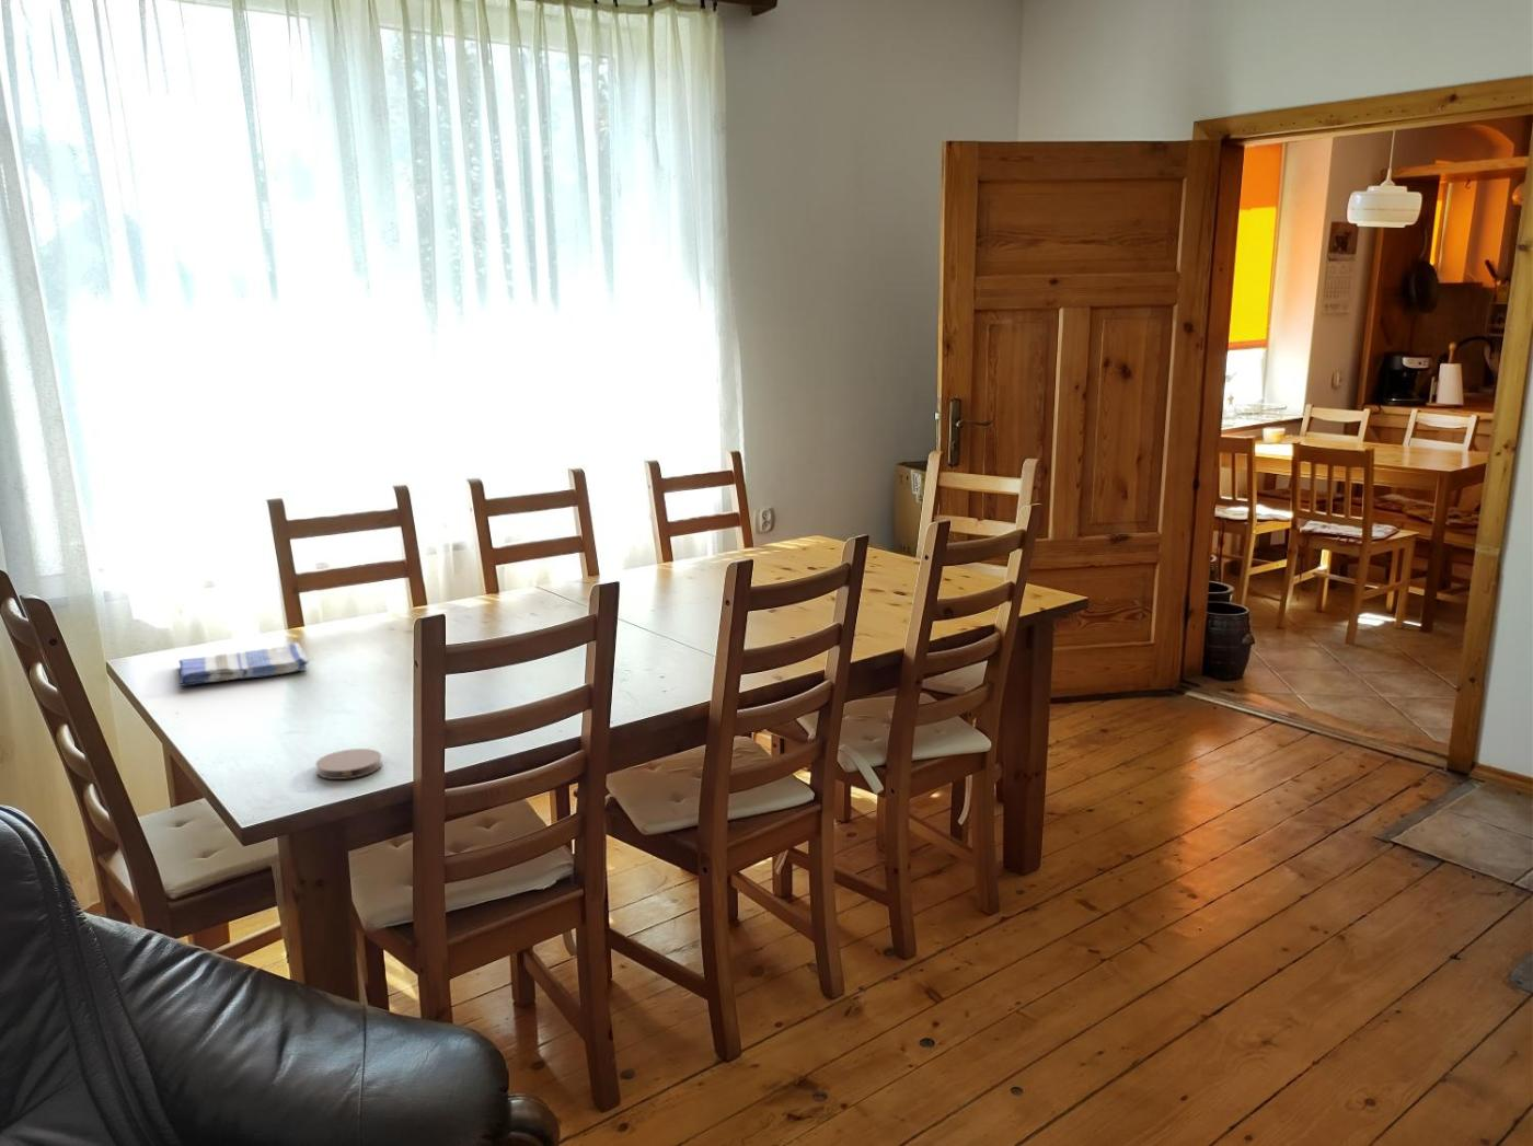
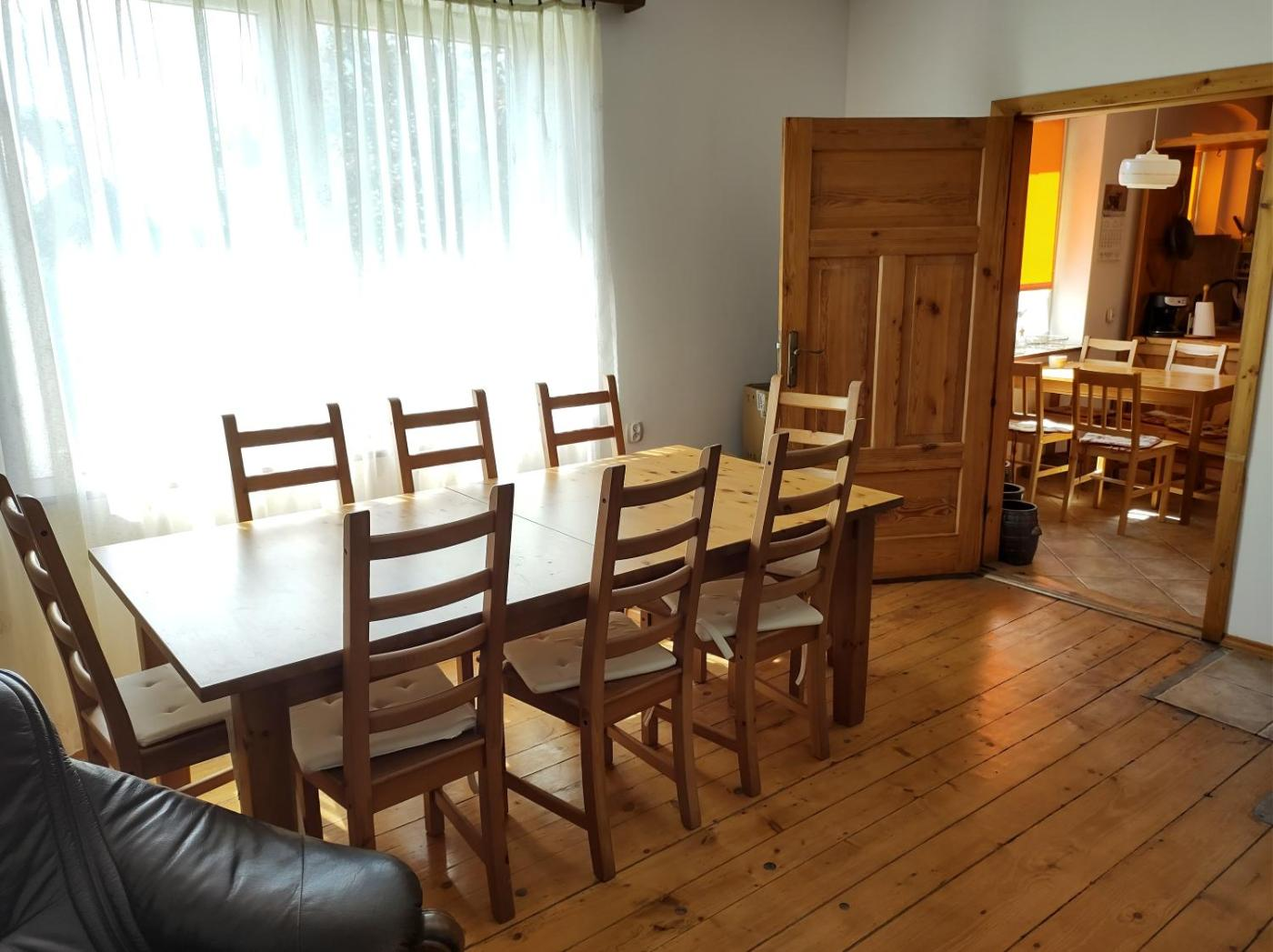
- coaster (349, 763)
- dish towel (243, 662)
